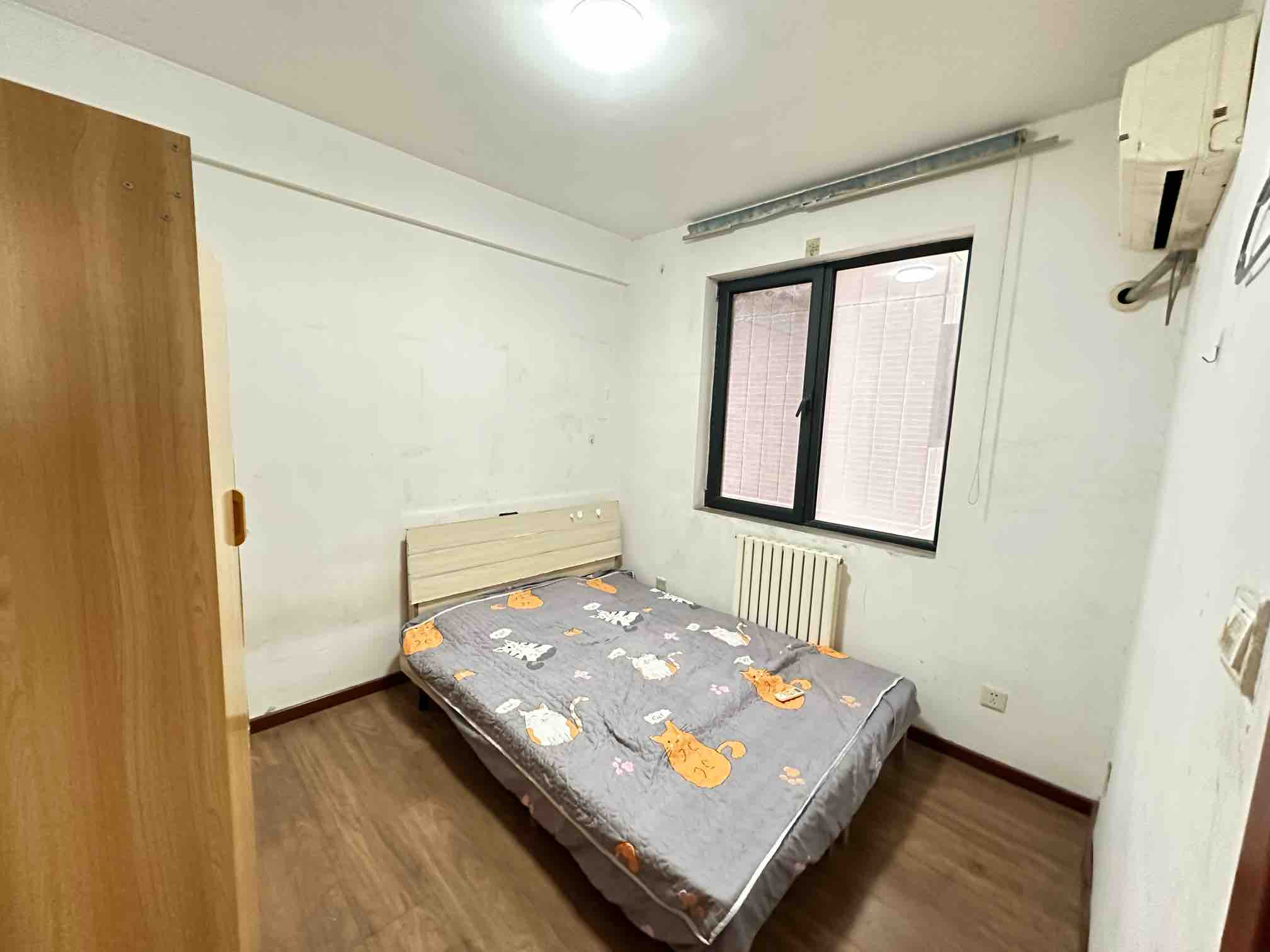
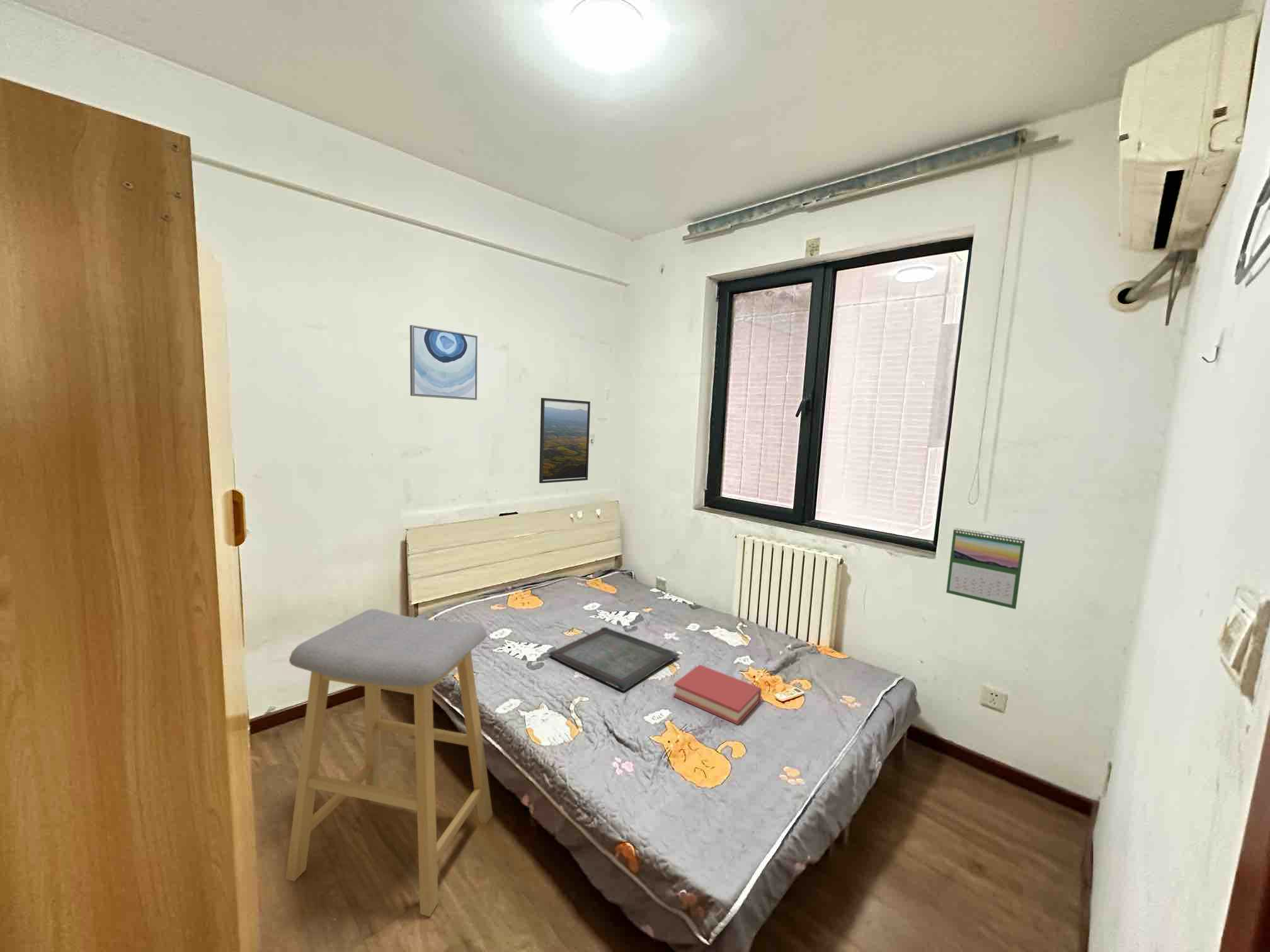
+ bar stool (398, 733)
+ hardback book (717, 691)
+ calendar (983, 566)
+ serving tray (614, 654)
+ wall art (445, 365)
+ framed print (565, 441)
